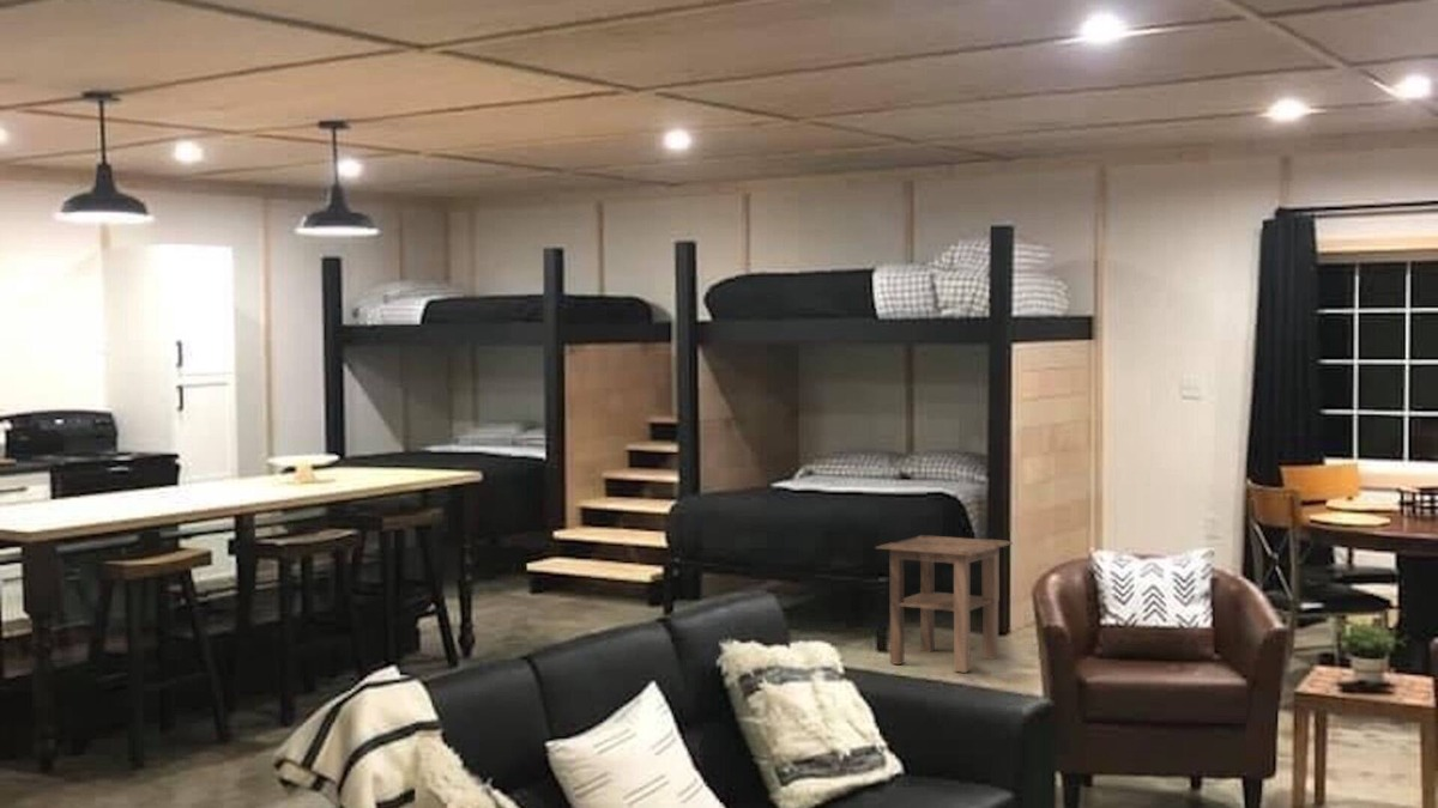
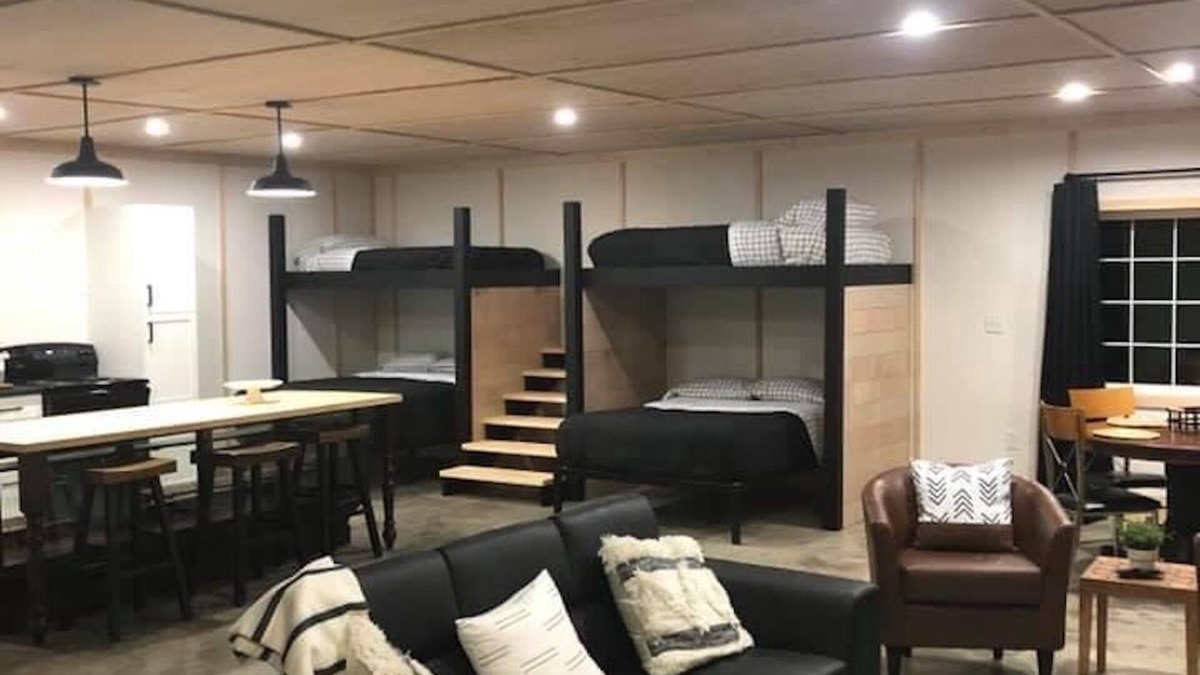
- side table (944, 601)
